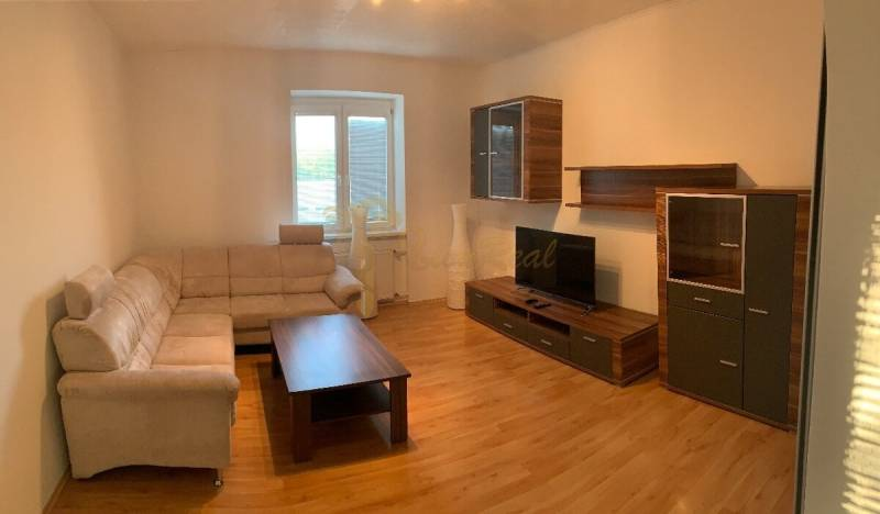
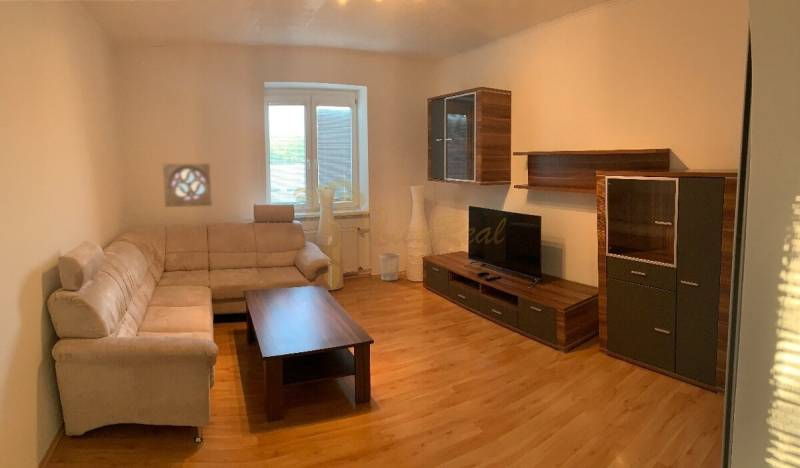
+ wall ornament (187, 185)
+ wastebasket (389, 266)
